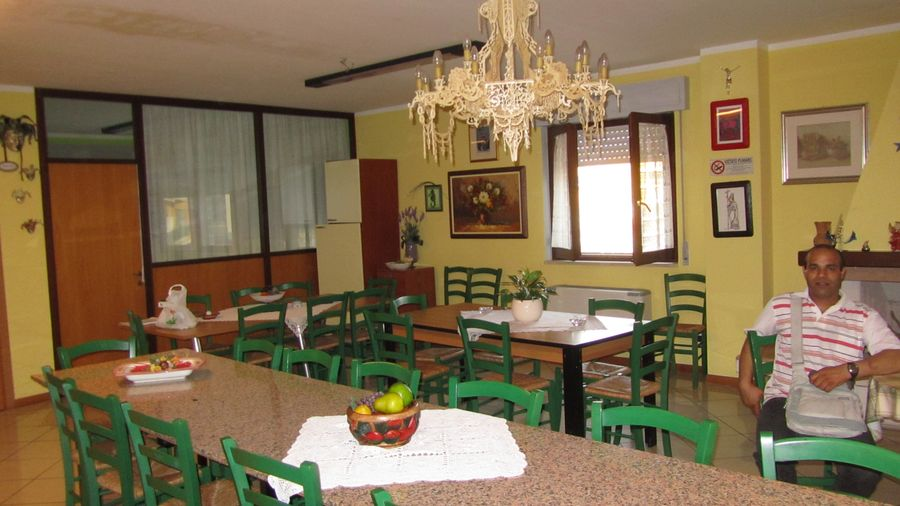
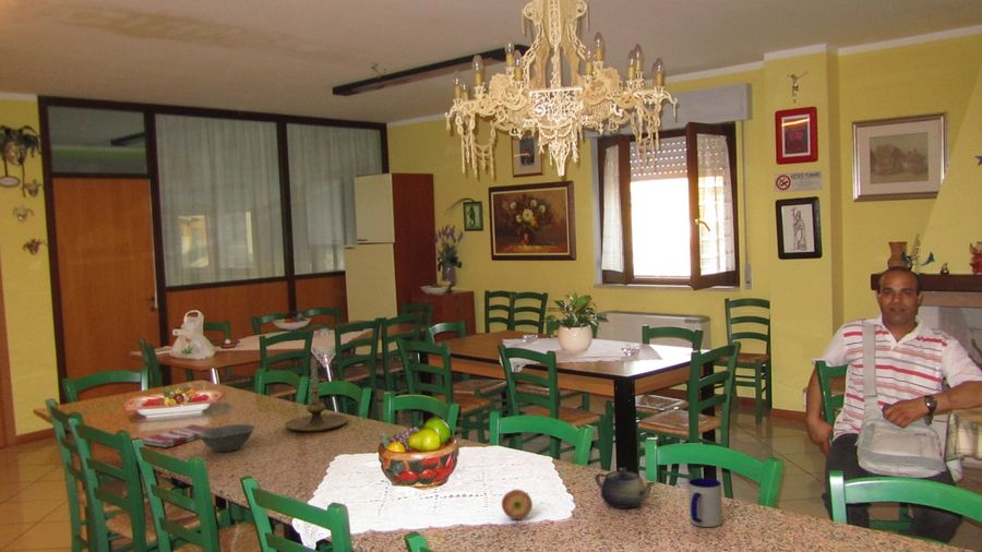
+ teapot (624, 485)
+ dish towel (179, 434)
+ bowl (226, 439)
+ candle holder (314, 391)
+ apple (516, 504)
+ mug (702, 503)
